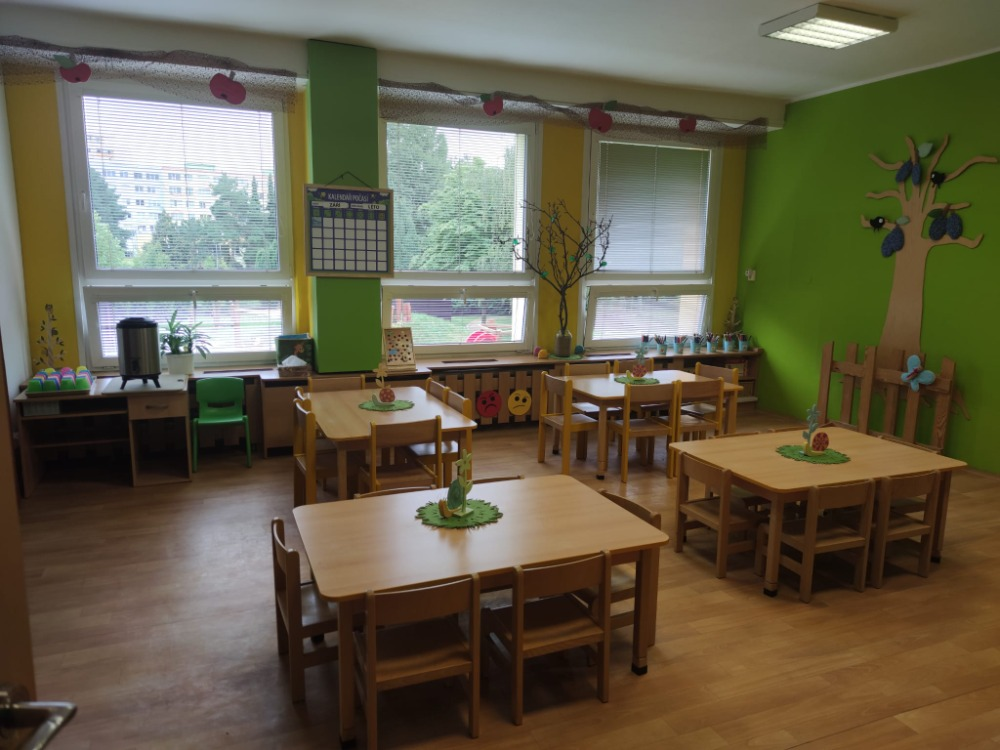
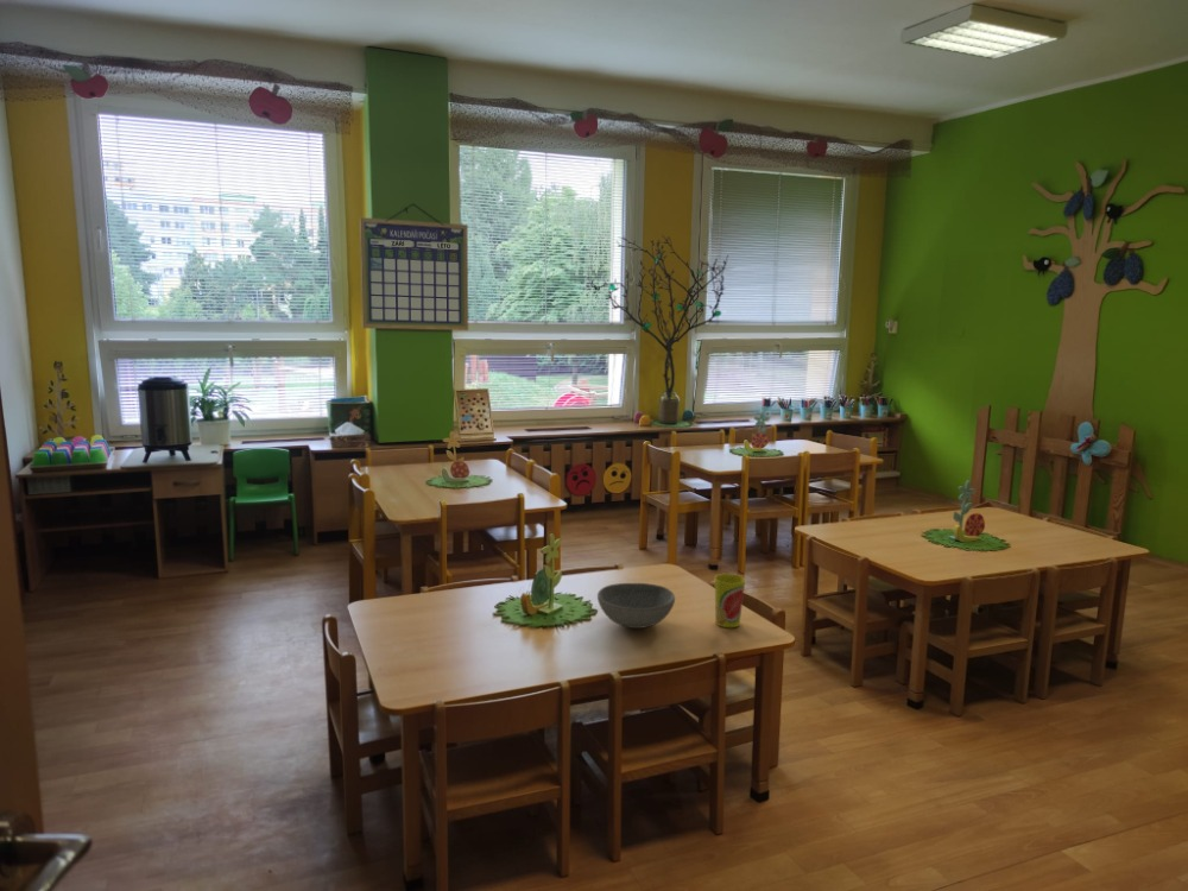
+ cup (728, 600)
+ bowl (634, 608)
